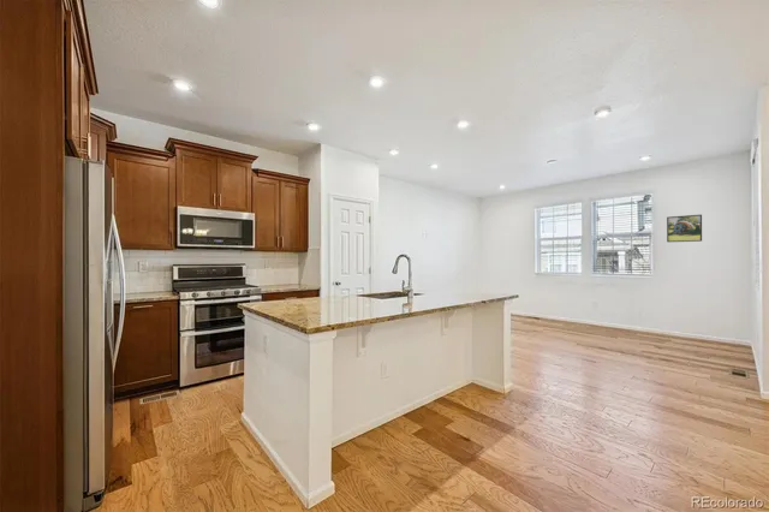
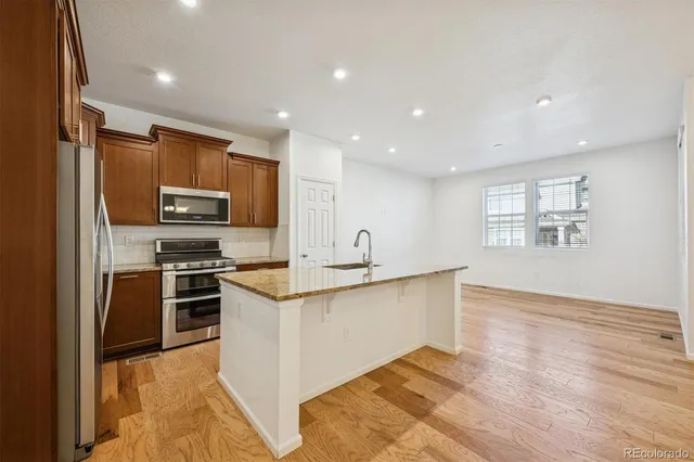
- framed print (684, 228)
